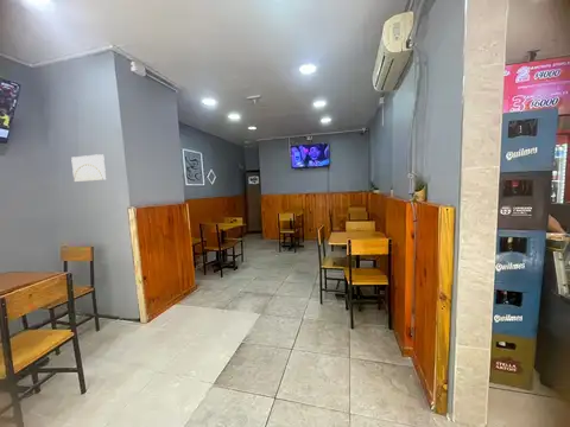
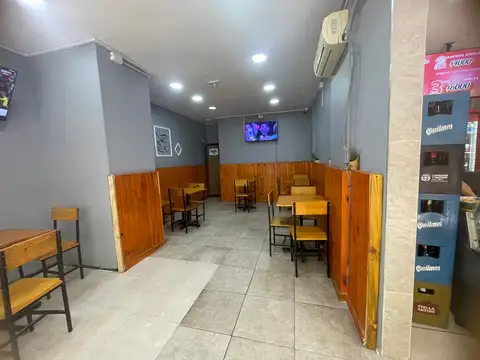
- wall art (88, 168)
